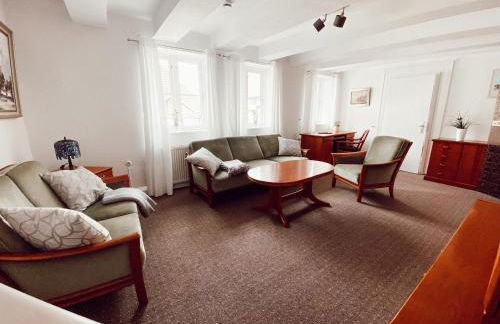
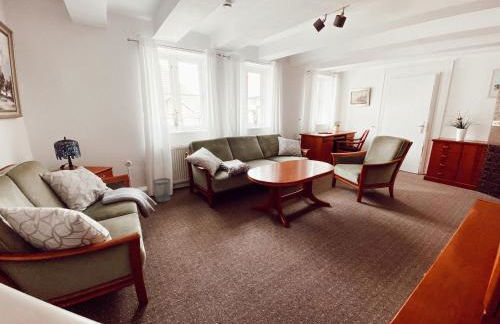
+ wastebasket (162, 190)
